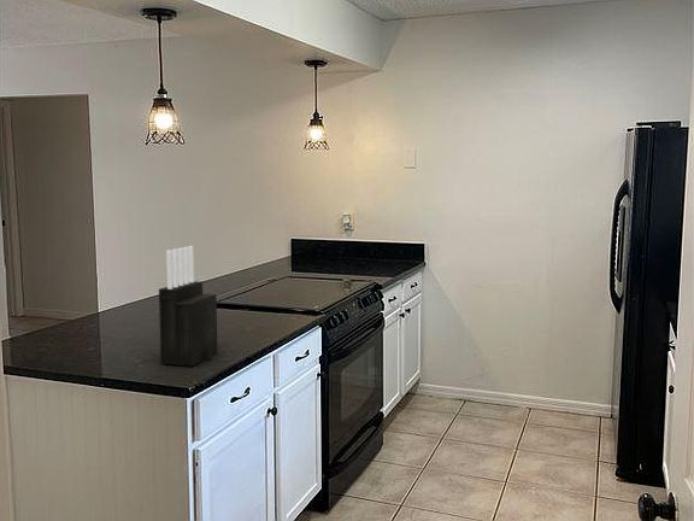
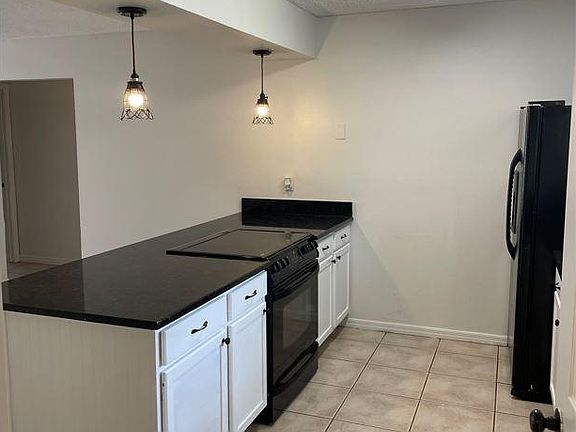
- knife block (192, 304)
